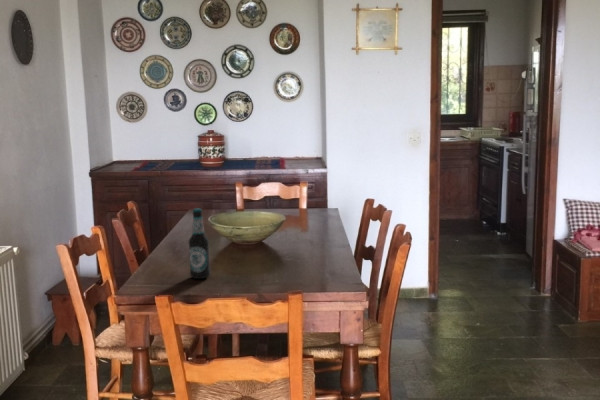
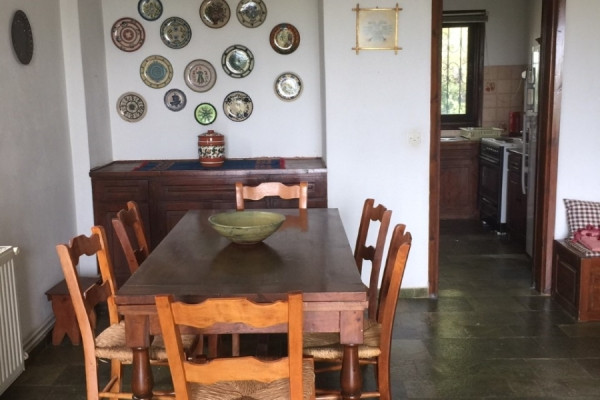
- bottle (198, 243)
